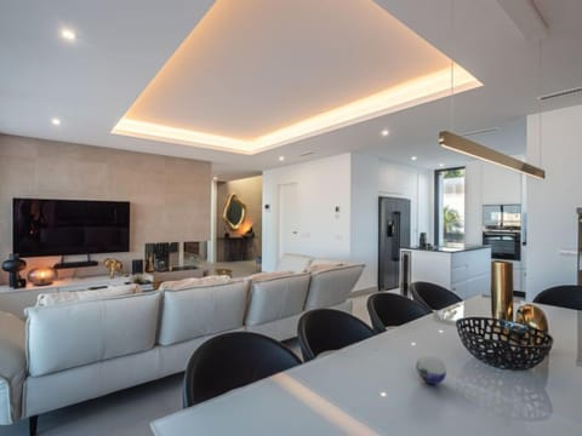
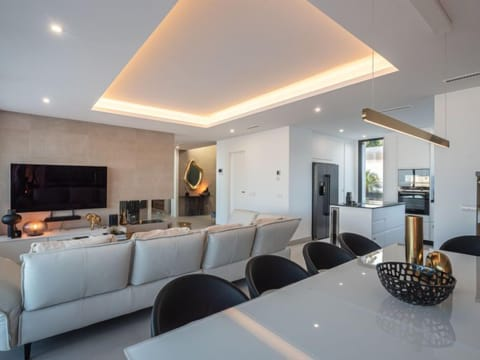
- decorative orb (430, 368)
